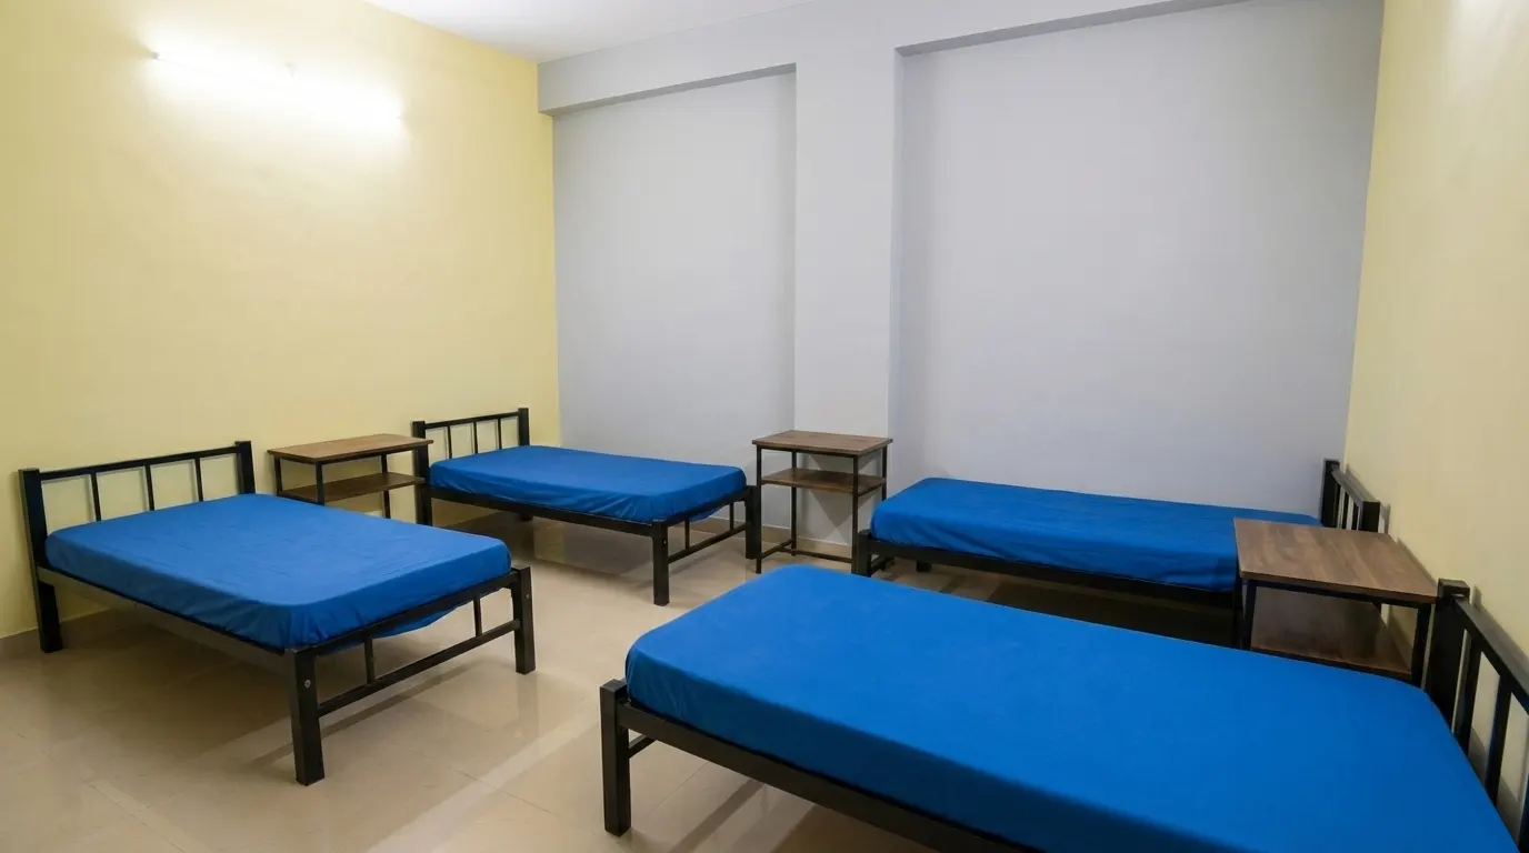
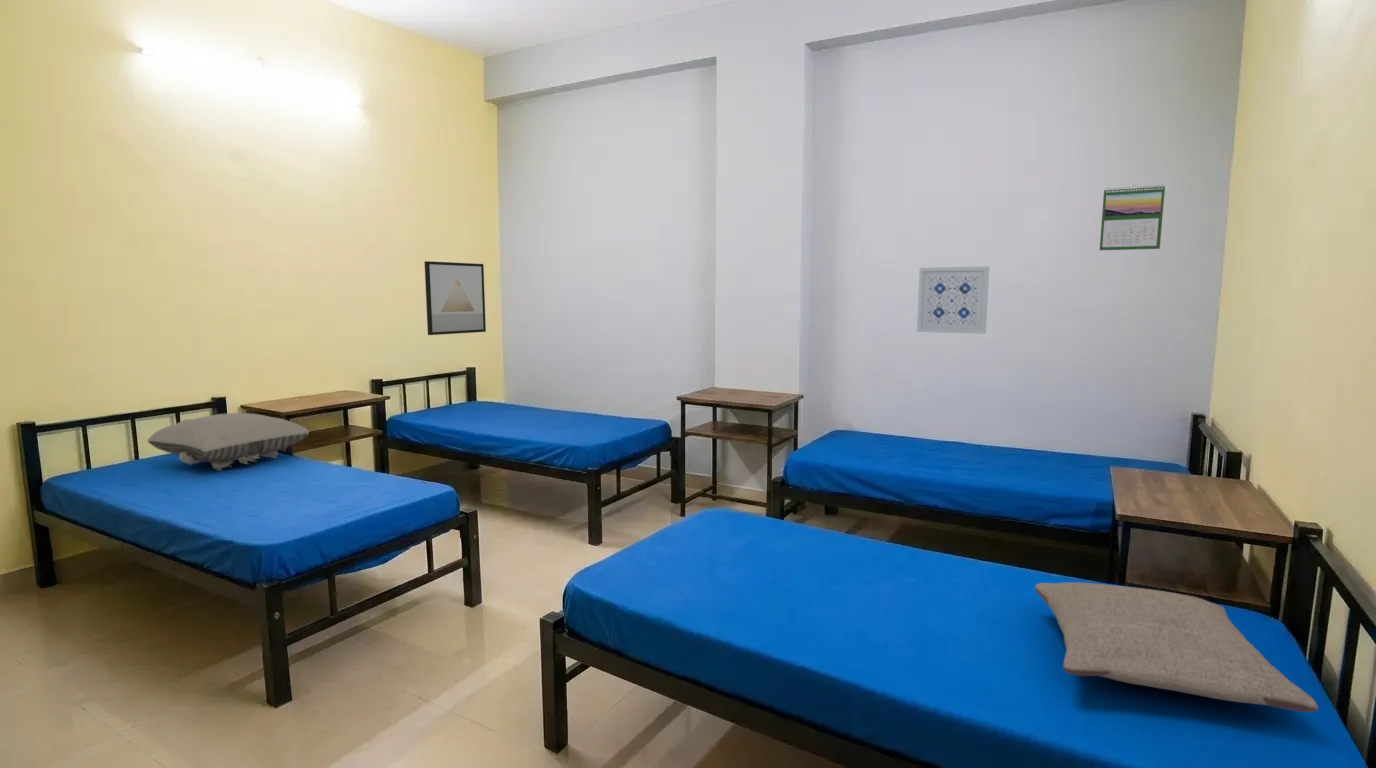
+ pillow (230, 438)
+ wall art (952, 300)
+ wall art (456, 298)
+ pillow (1150, 638)
+ calendar (1131, 217)
